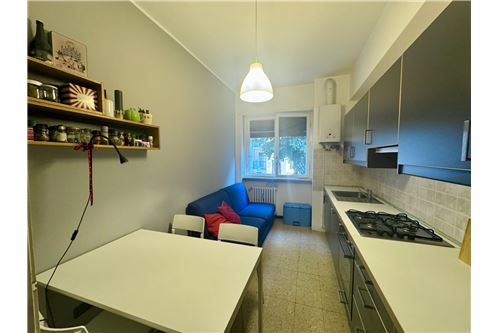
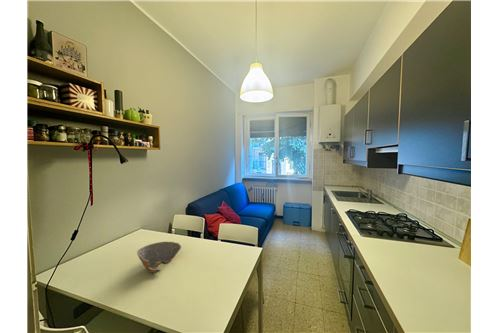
+ bowl (159, 256)
